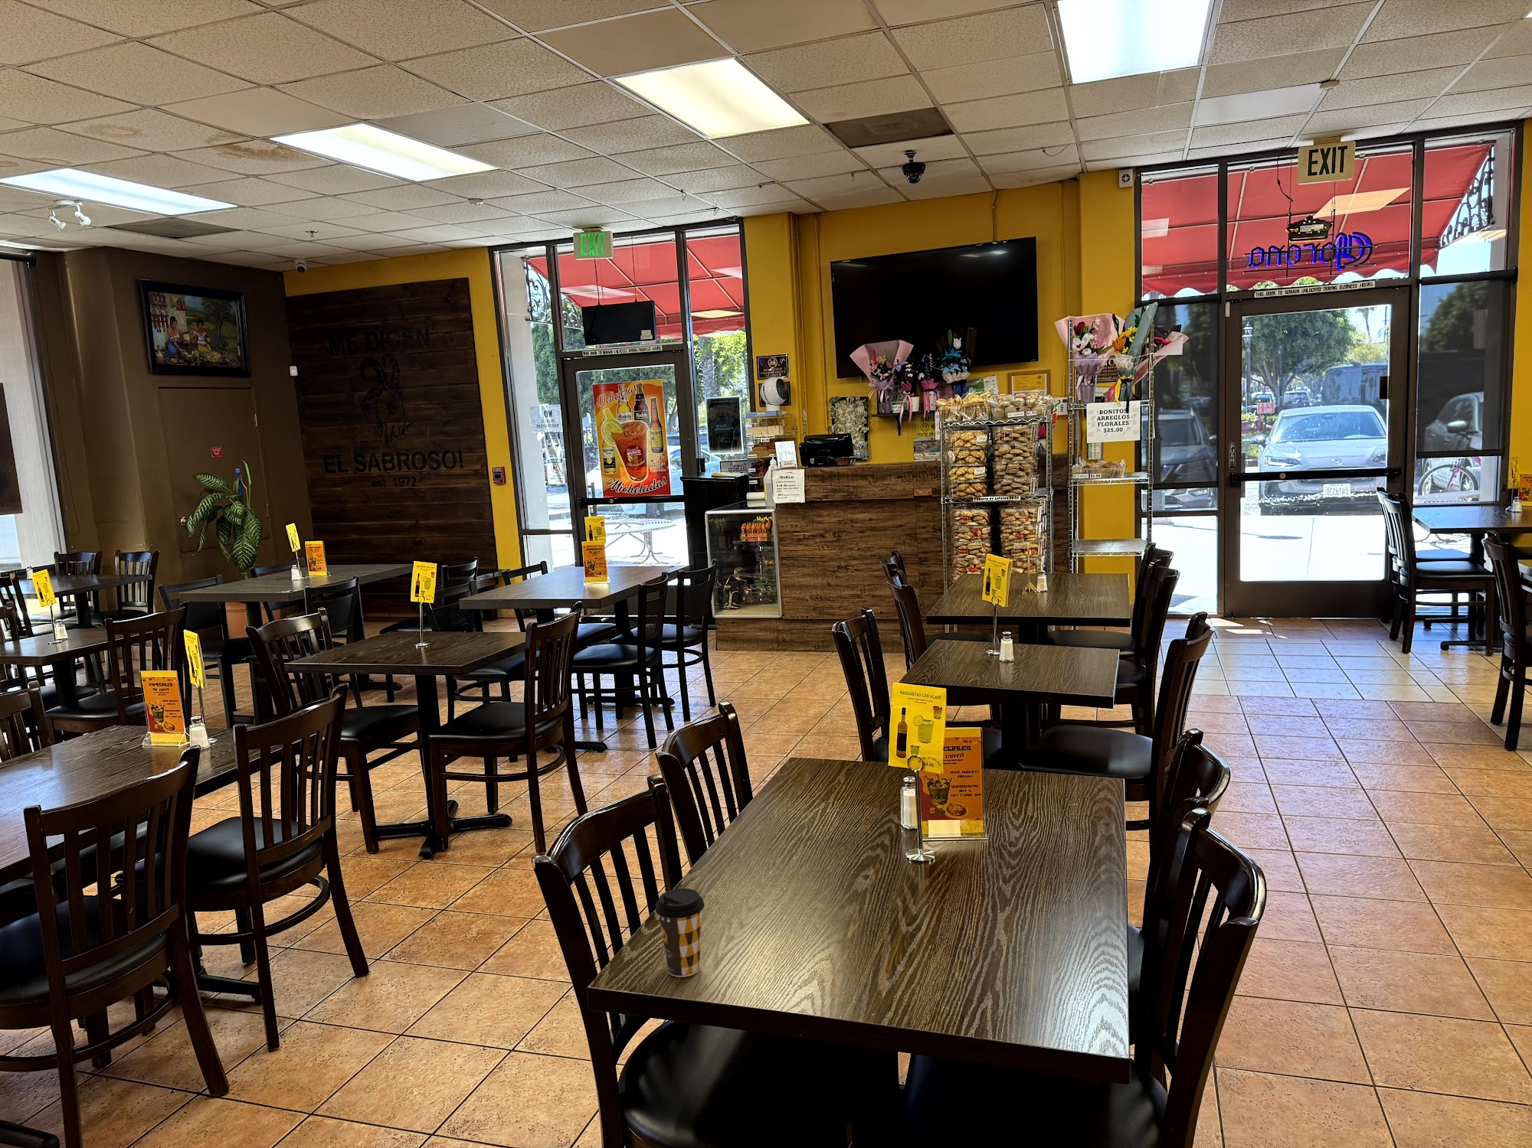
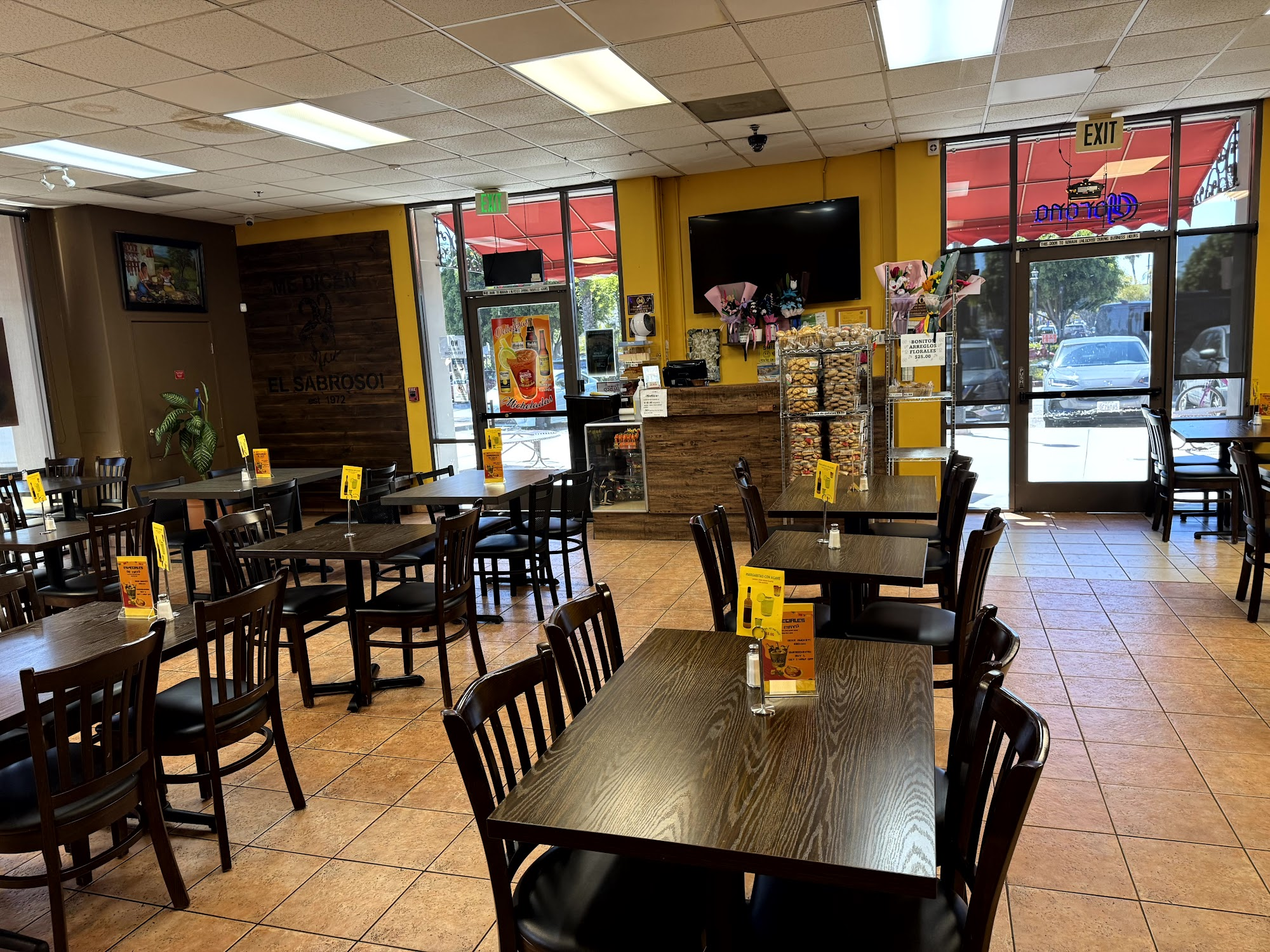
- coffee cup (682, 933)
